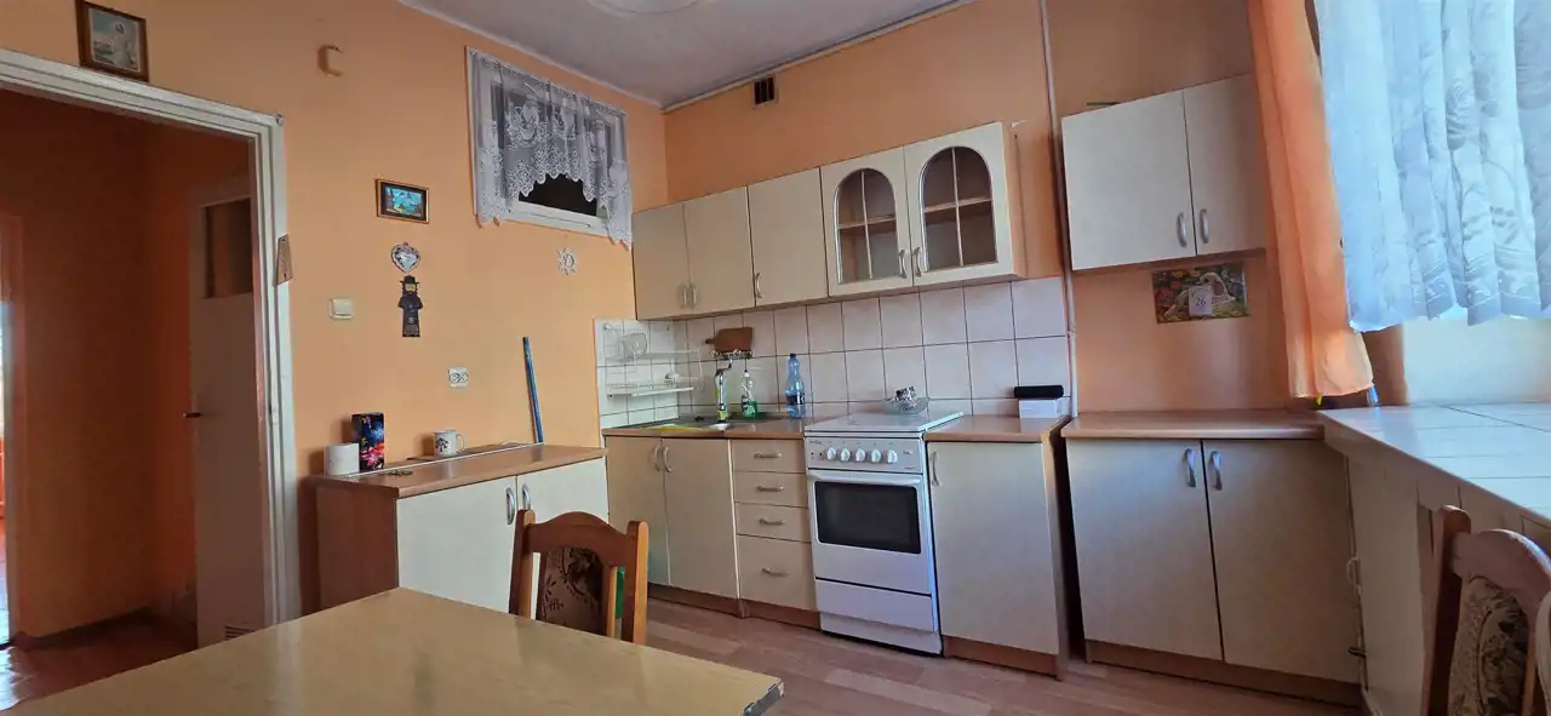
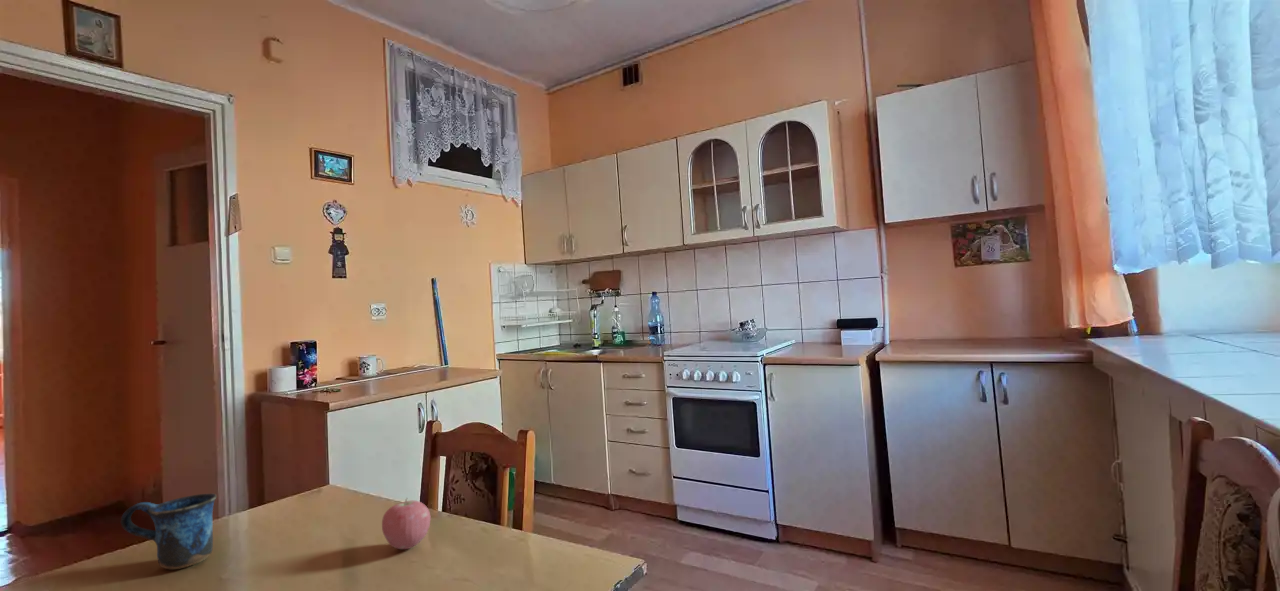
+ apple (406, 522)
+ mug (176, 529)
